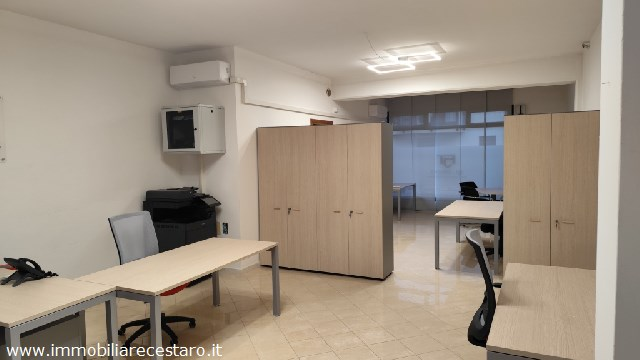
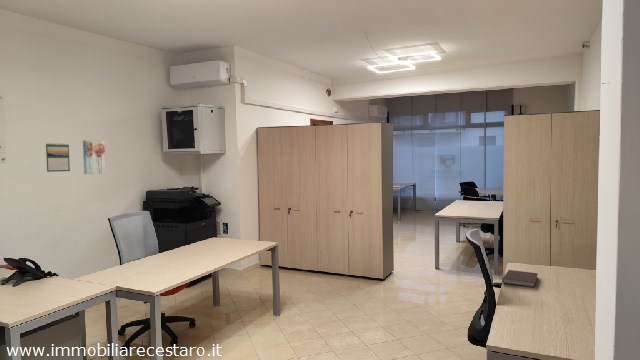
+ notebook (520, 278)
+ calendar (58, 157)
+ wall art (94, 157)
